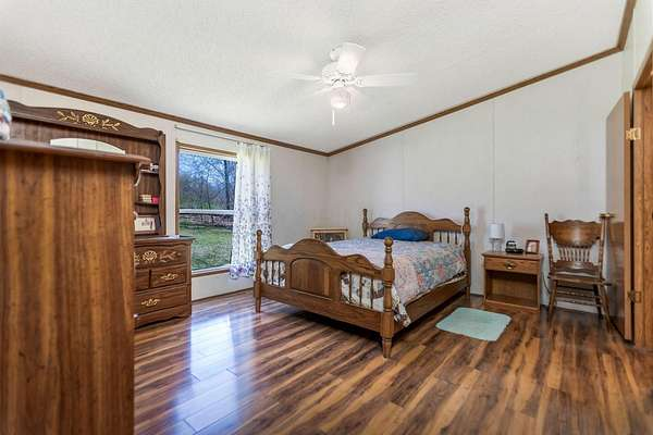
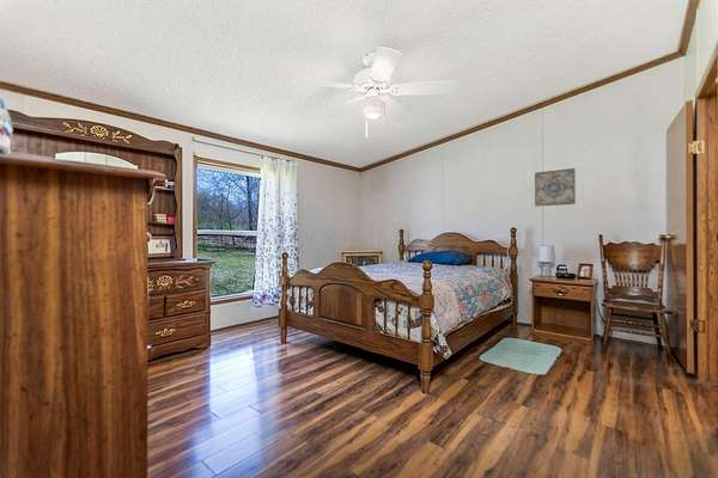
+ wall art (554, 188)
